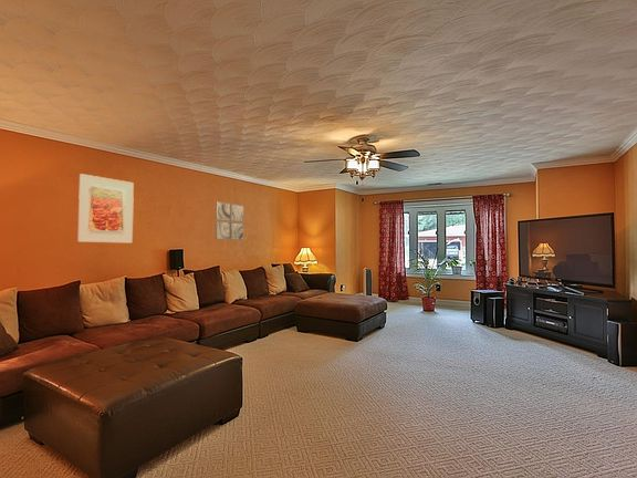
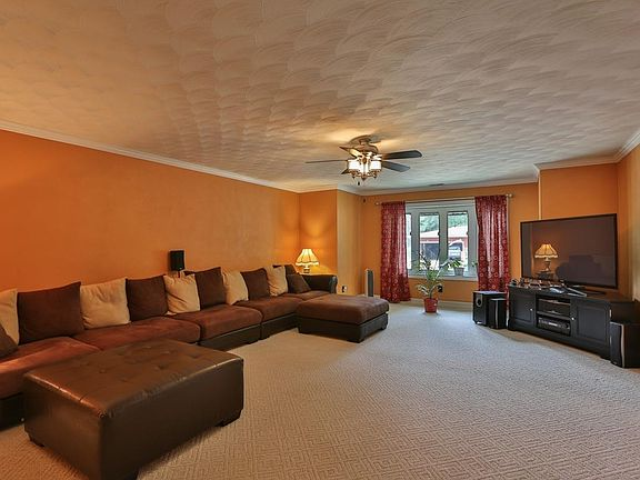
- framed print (107, 210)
- wall art (230, 220)
